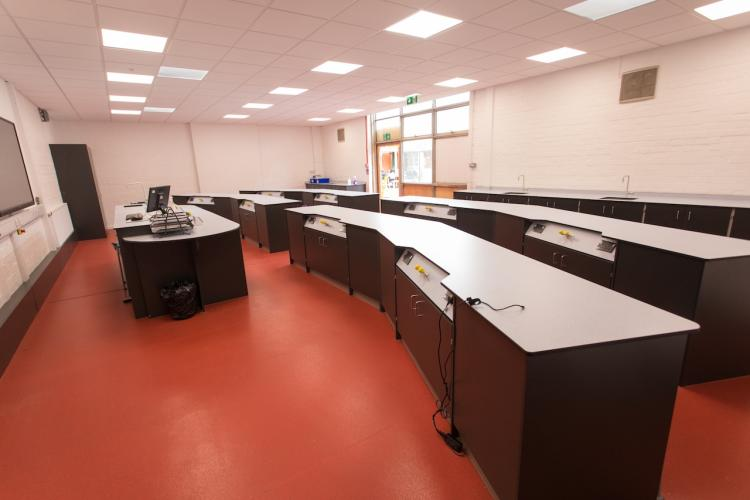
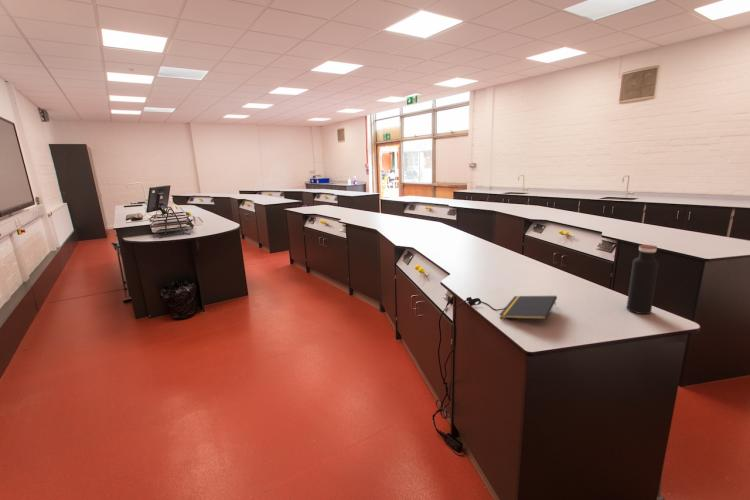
+ water bottle (643, 278)
+ notepad (528, 306)
